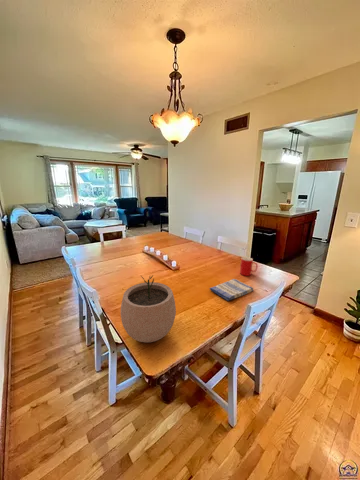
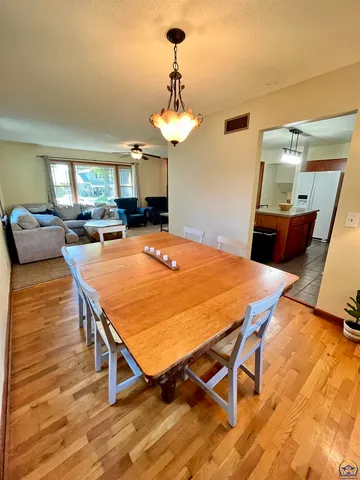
- cup (248, 267)
- plant pot (148, 305)
- dish towel (231, 288)
